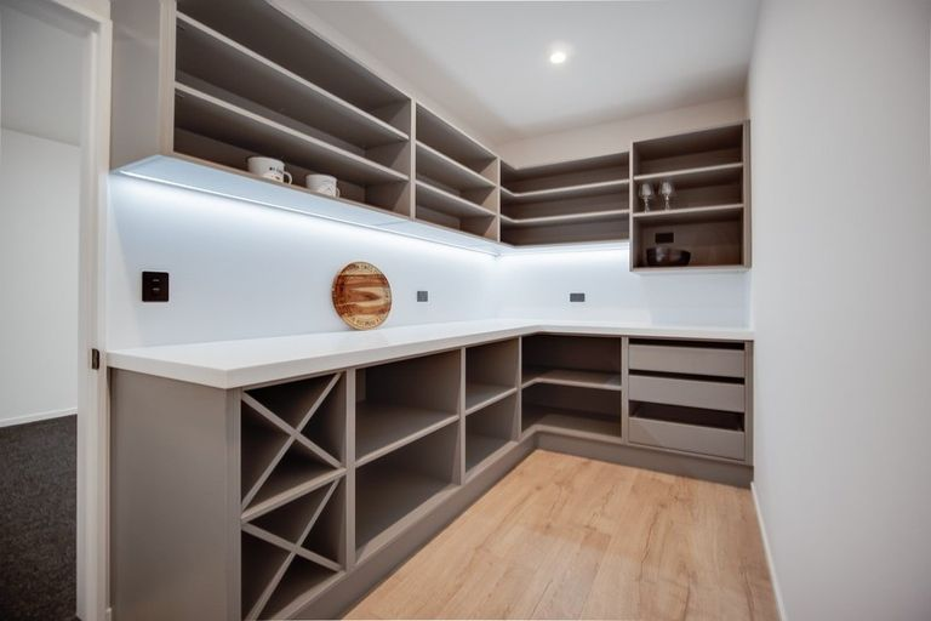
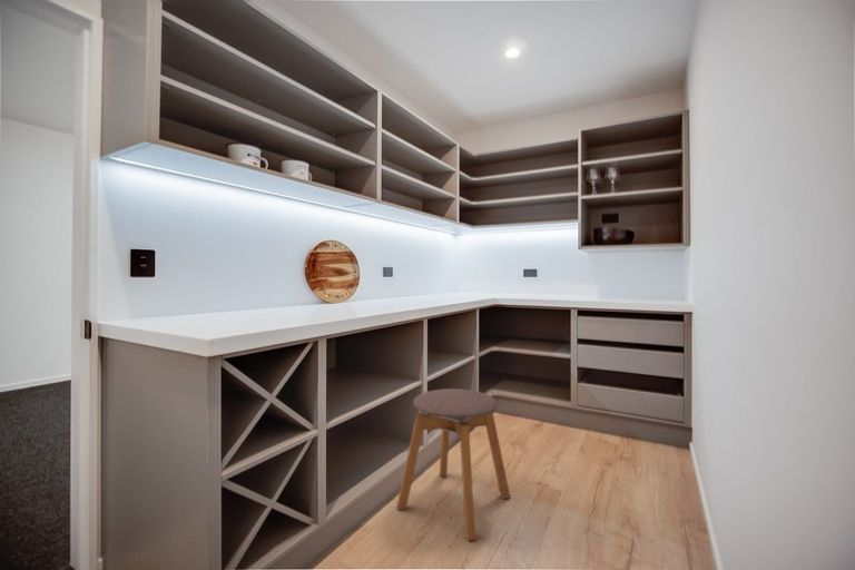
+ stool (461, 449)
